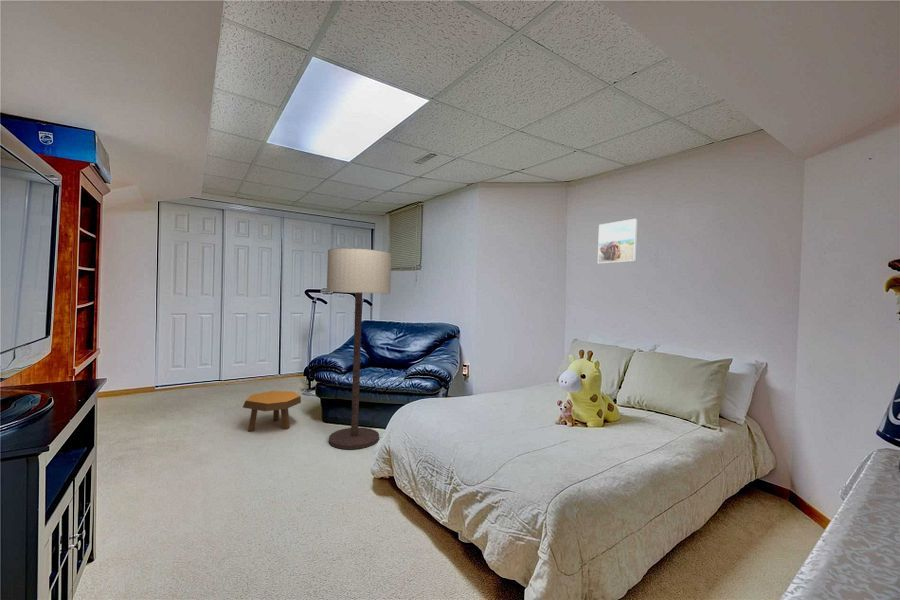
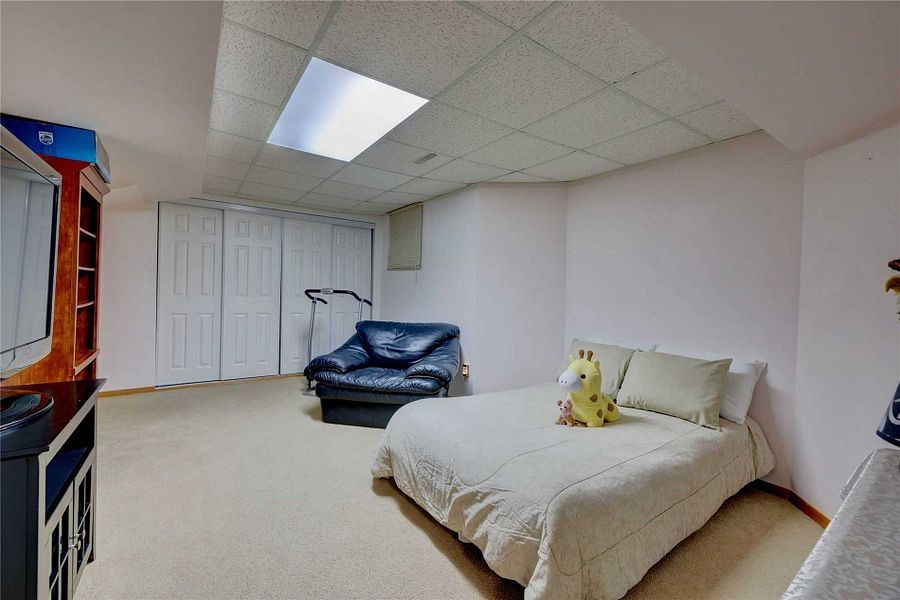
- floor lamp (357, 346)
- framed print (616, 242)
- footstool (273, 412)
